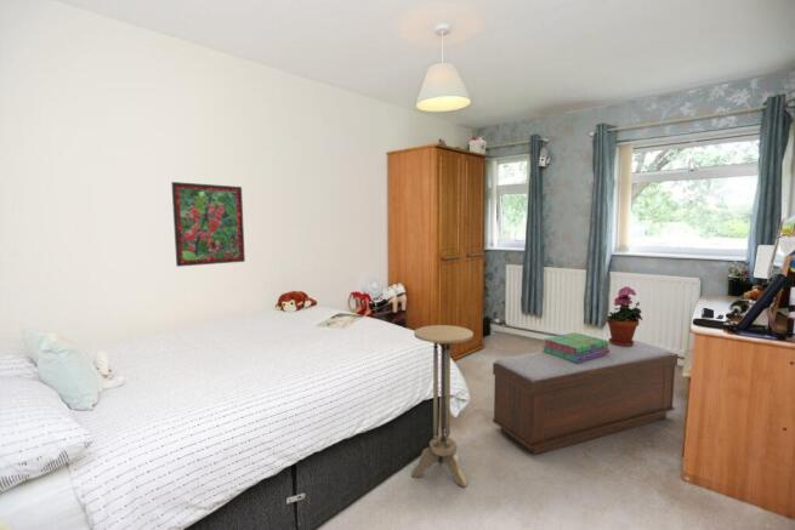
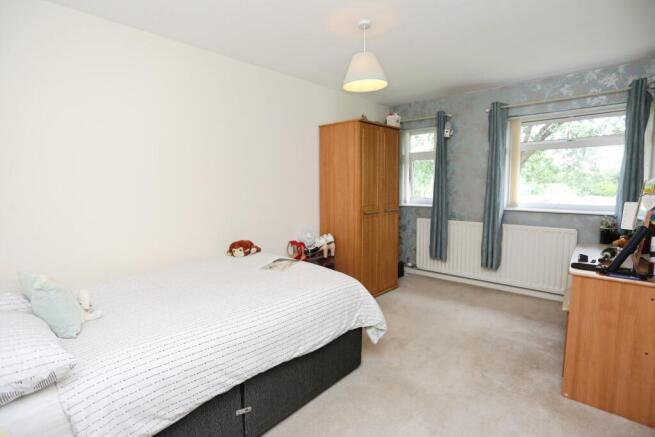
- bench (585, 387)
- potted plant (624, 314)
- stack of books (575, 346)
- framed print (210, 224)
- side table (443, 404)
